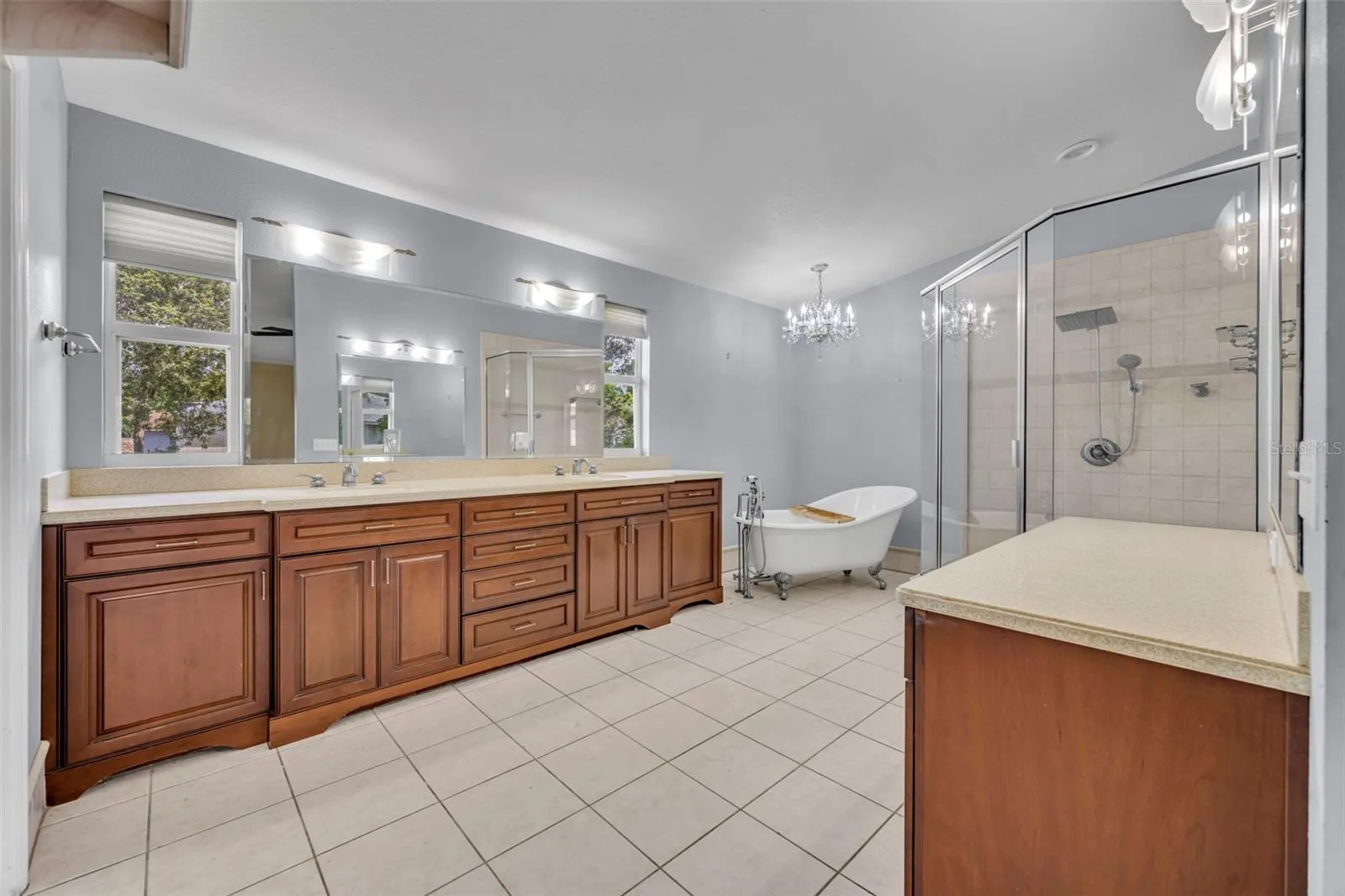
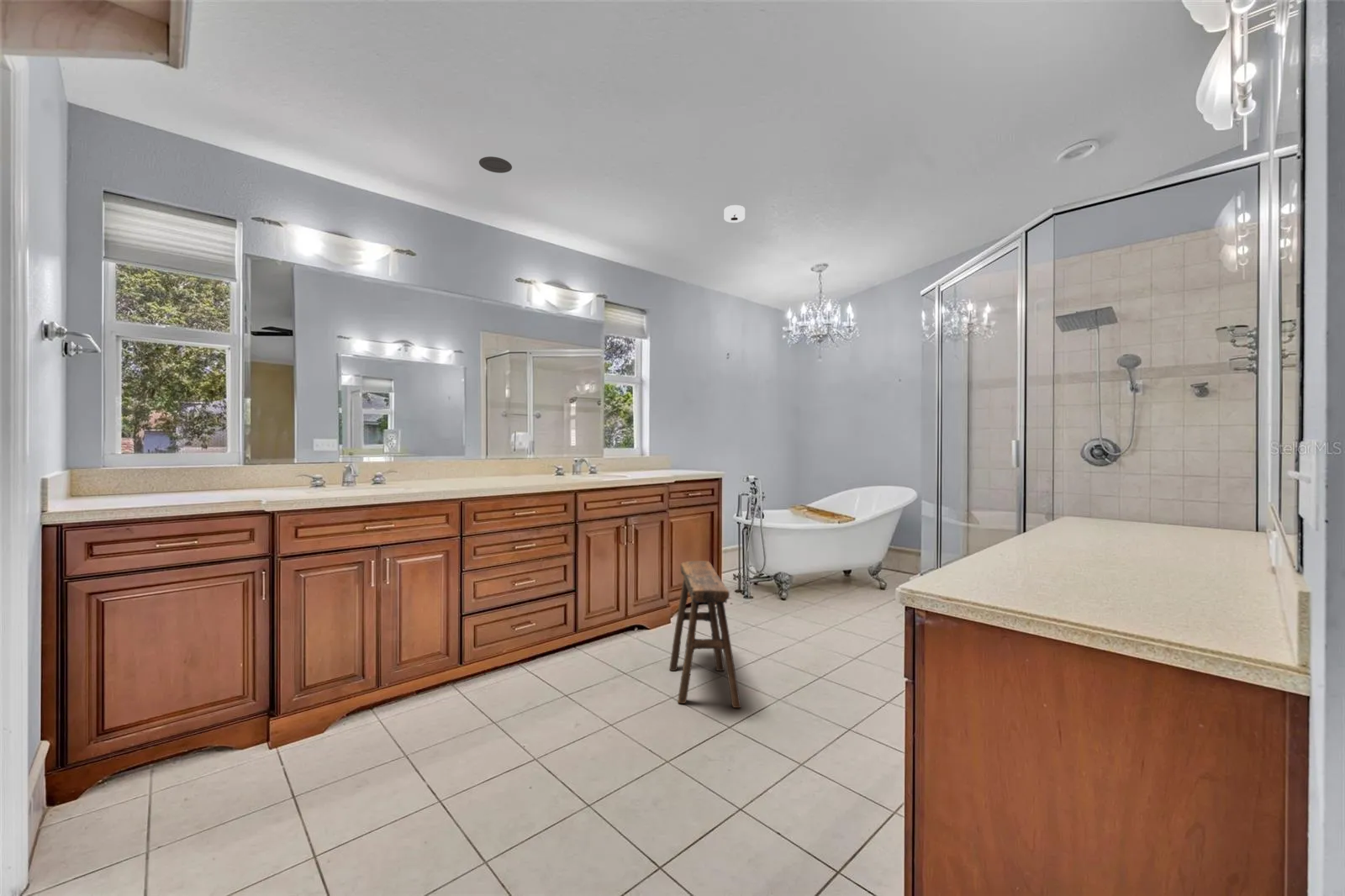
+ recessed light (495, 162)
+ stool (695, 629)
+ smoke detector (734, 214)
